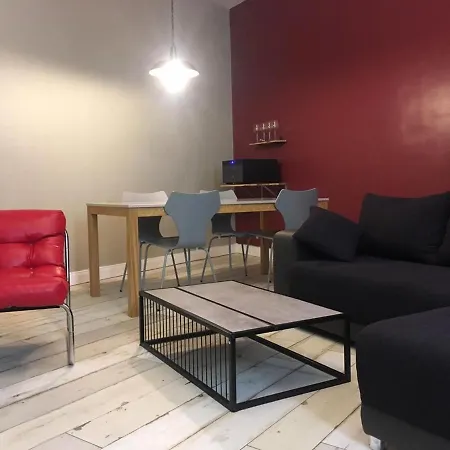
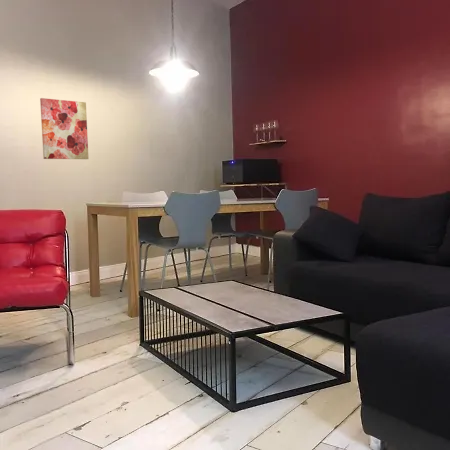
+ wall art (65, 129)
